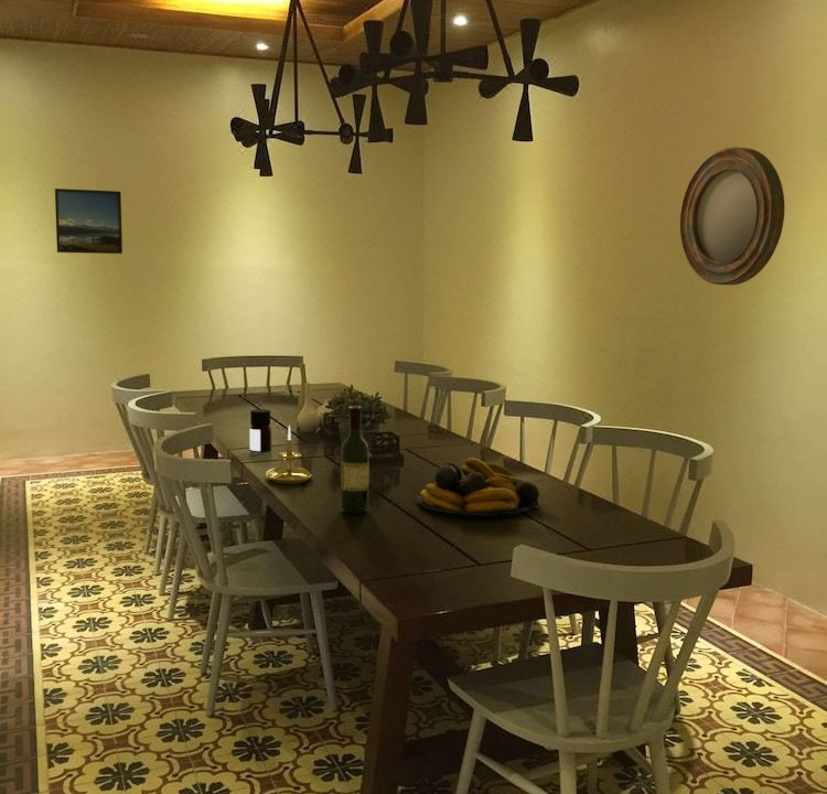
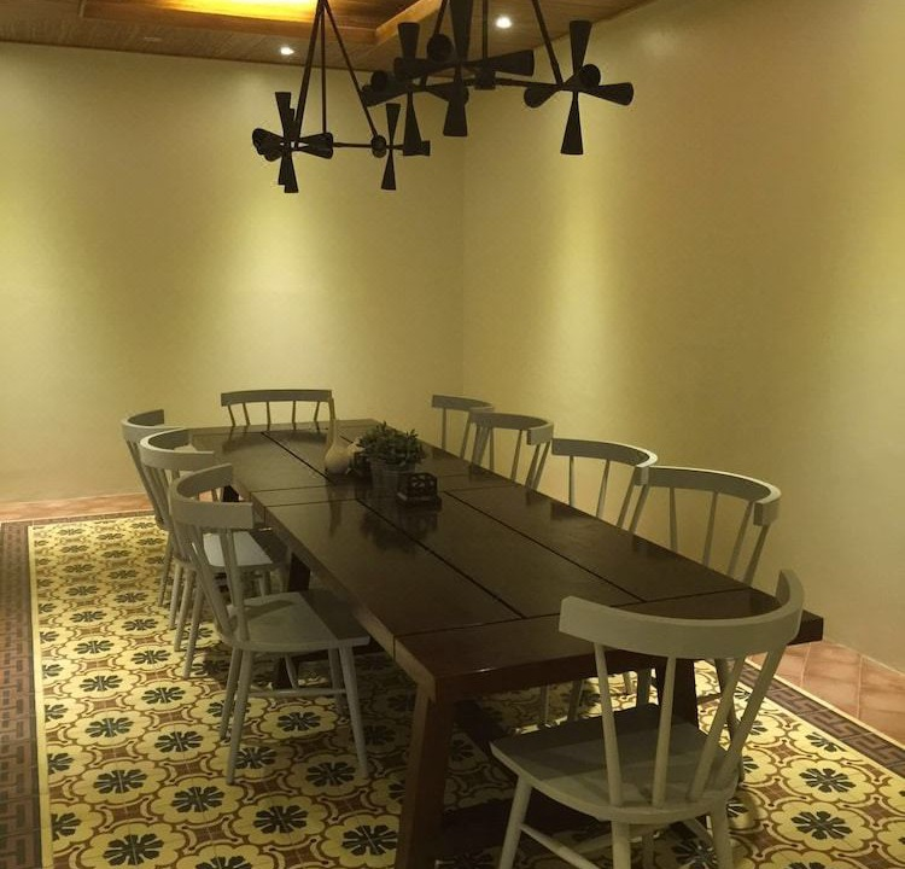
- home mirror (728, 216)
- candle holder (288, 451)
- wine bottle (354, 459)
- fruit bowl (477, 482)
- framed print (88, 222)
- bottle (260, 429)
